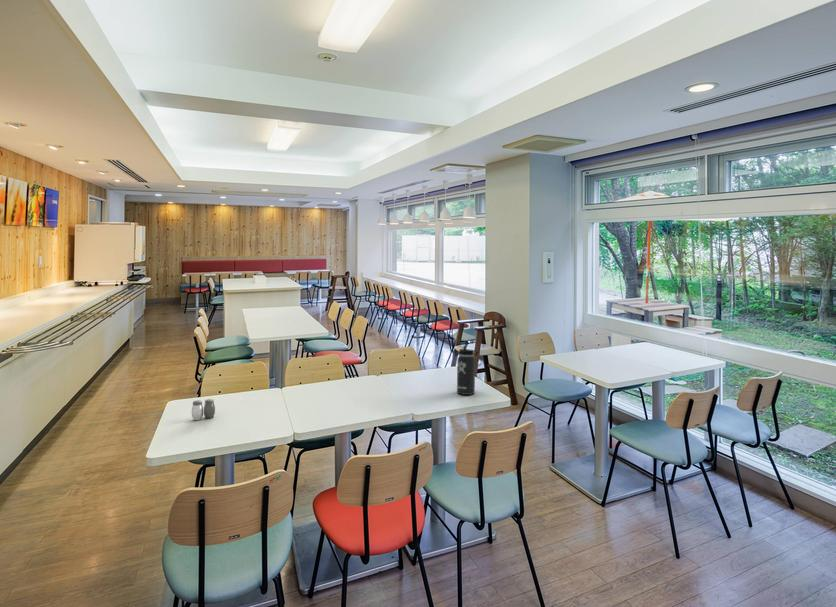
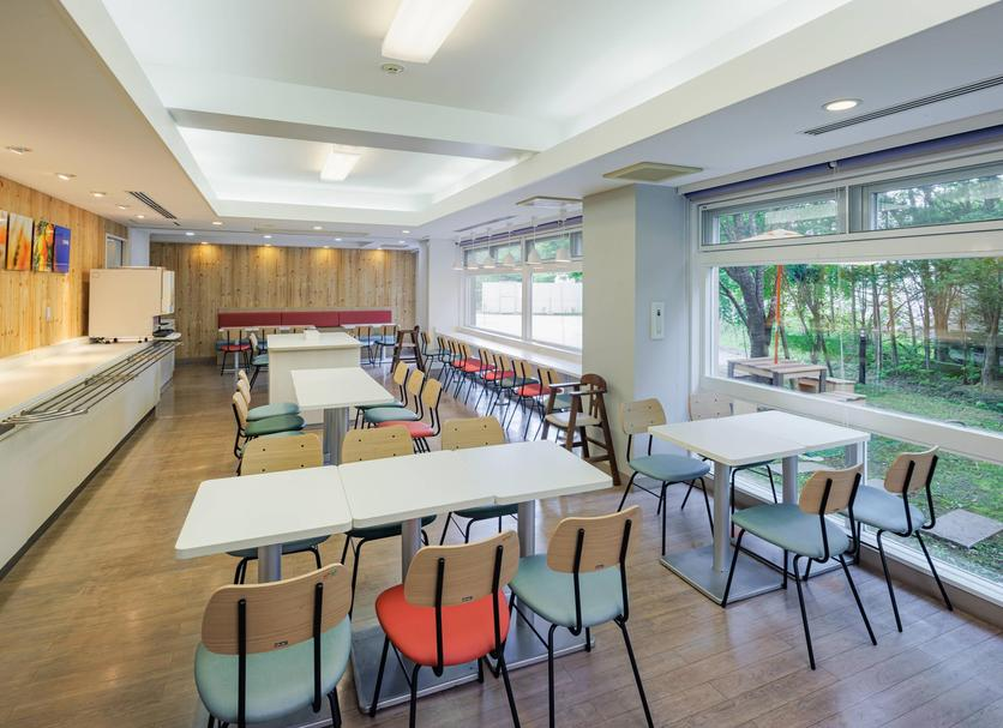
- thermos bottle (467, 367)
- salt and pepper shaker (204, 409)
